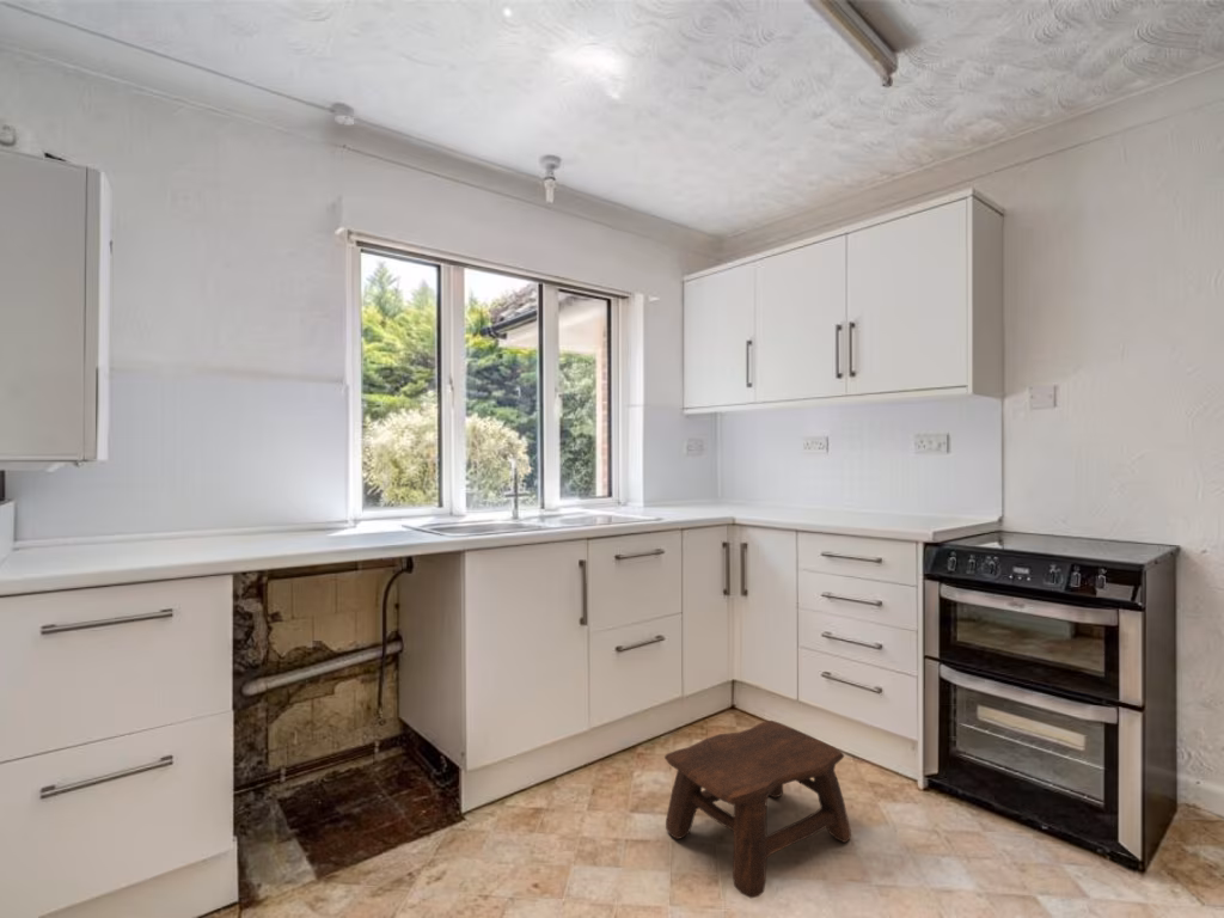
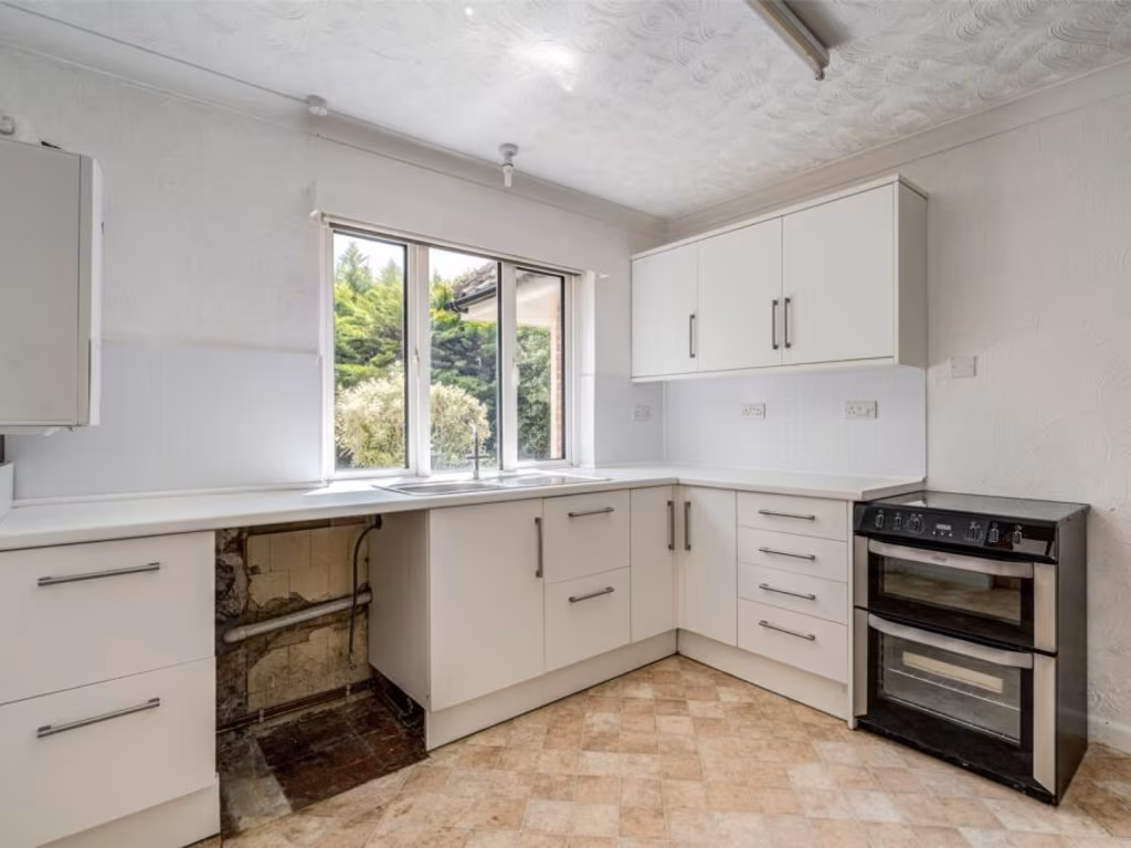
- stool (760, 795)
